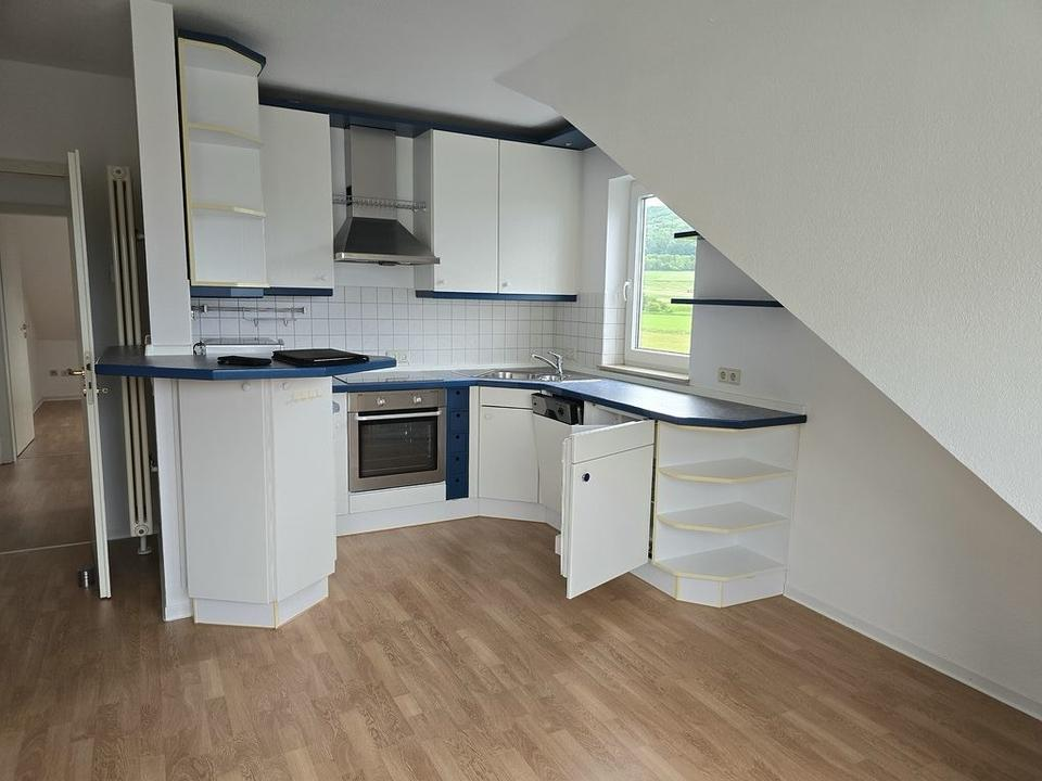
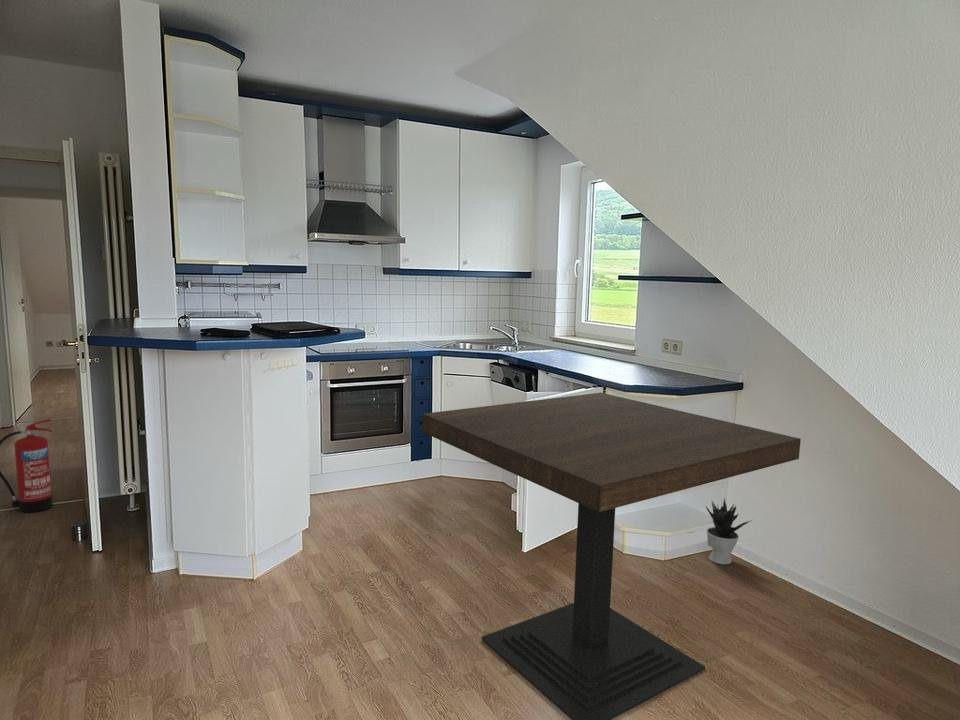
+ fire extinguisher (25, 465)
+ dining table (594, 542)
+ potted plant (720, 529)
